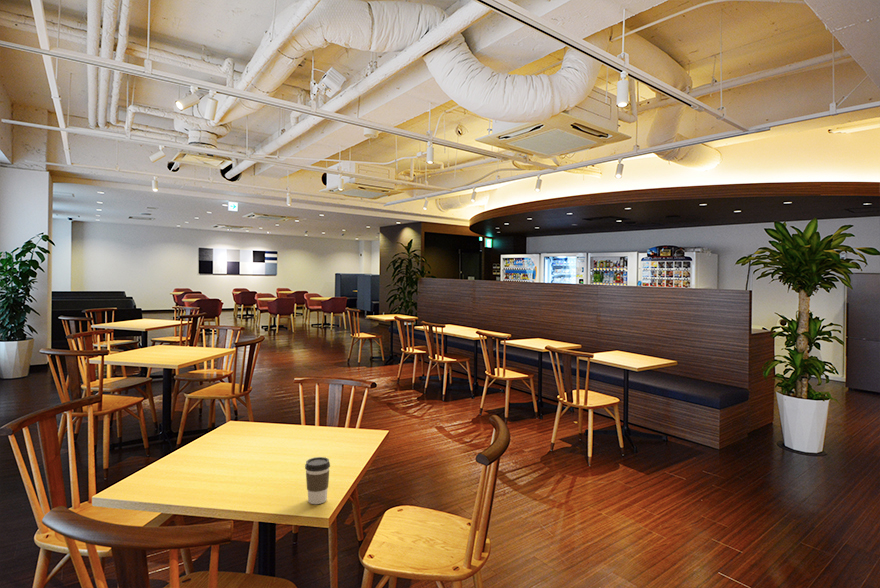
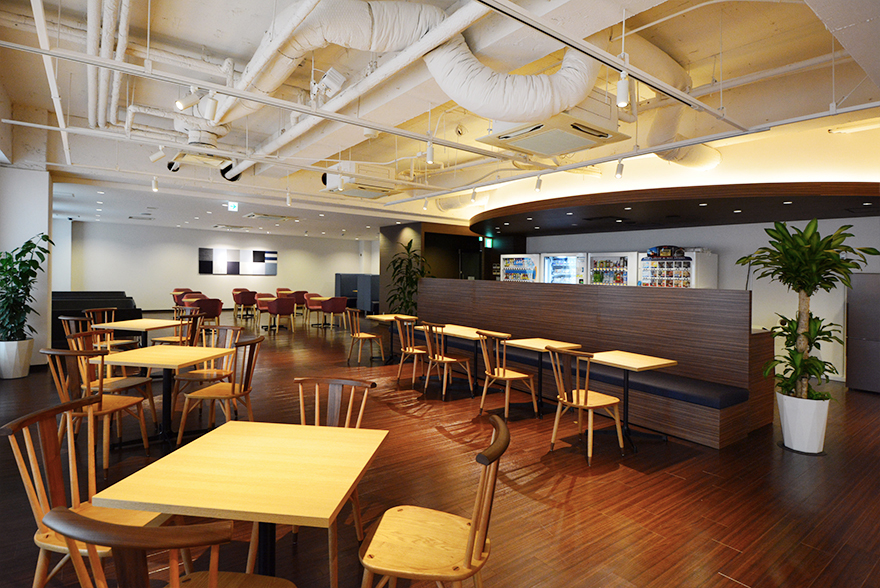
- coffee cup (317, 480)
